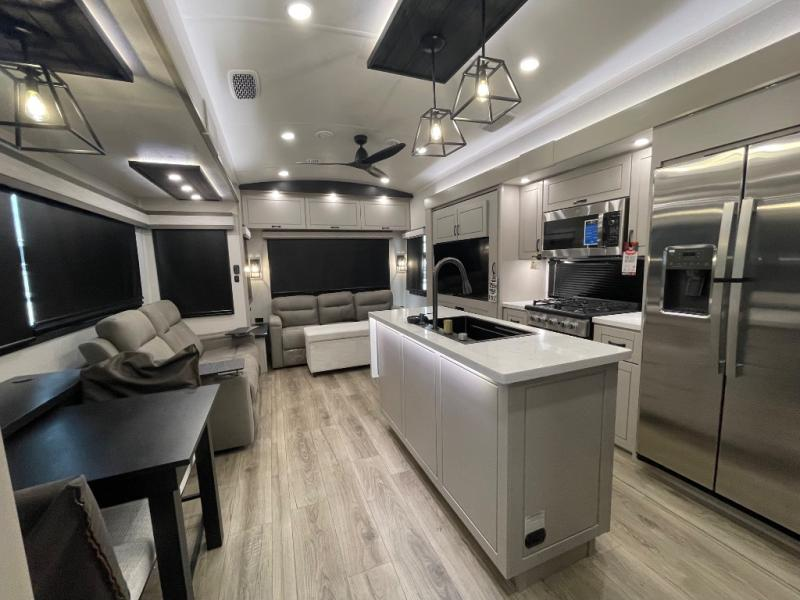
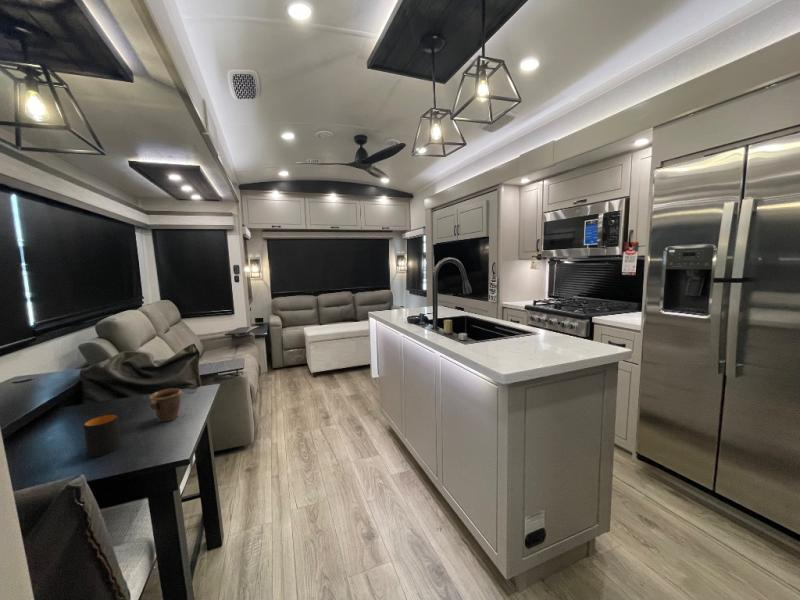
+ mug (165, 406)
+ mug (100, 433)
